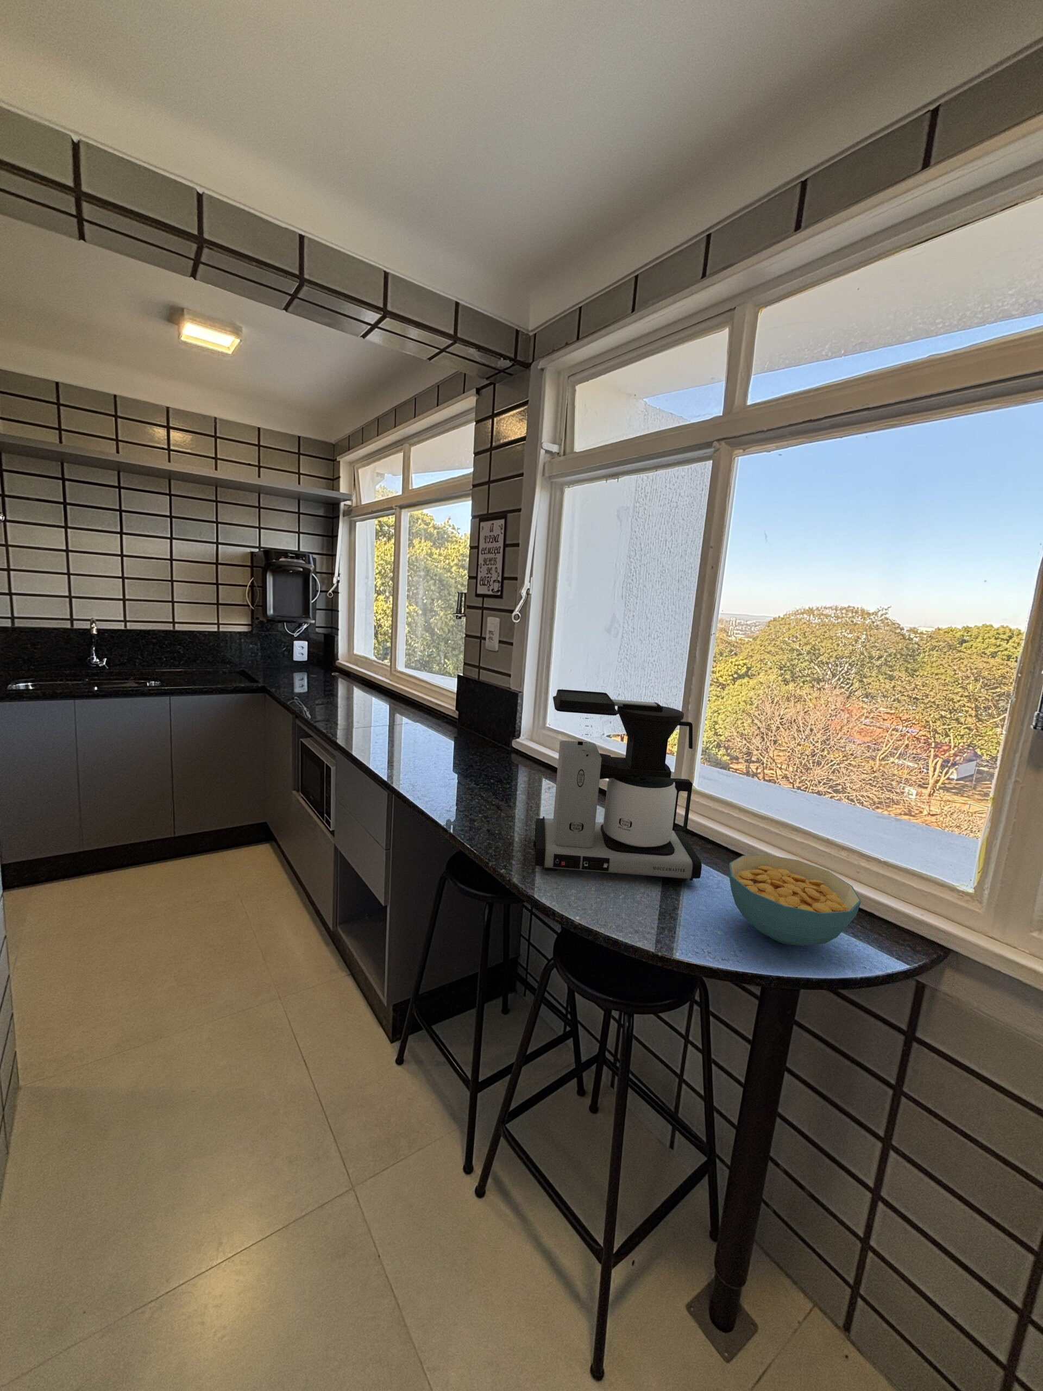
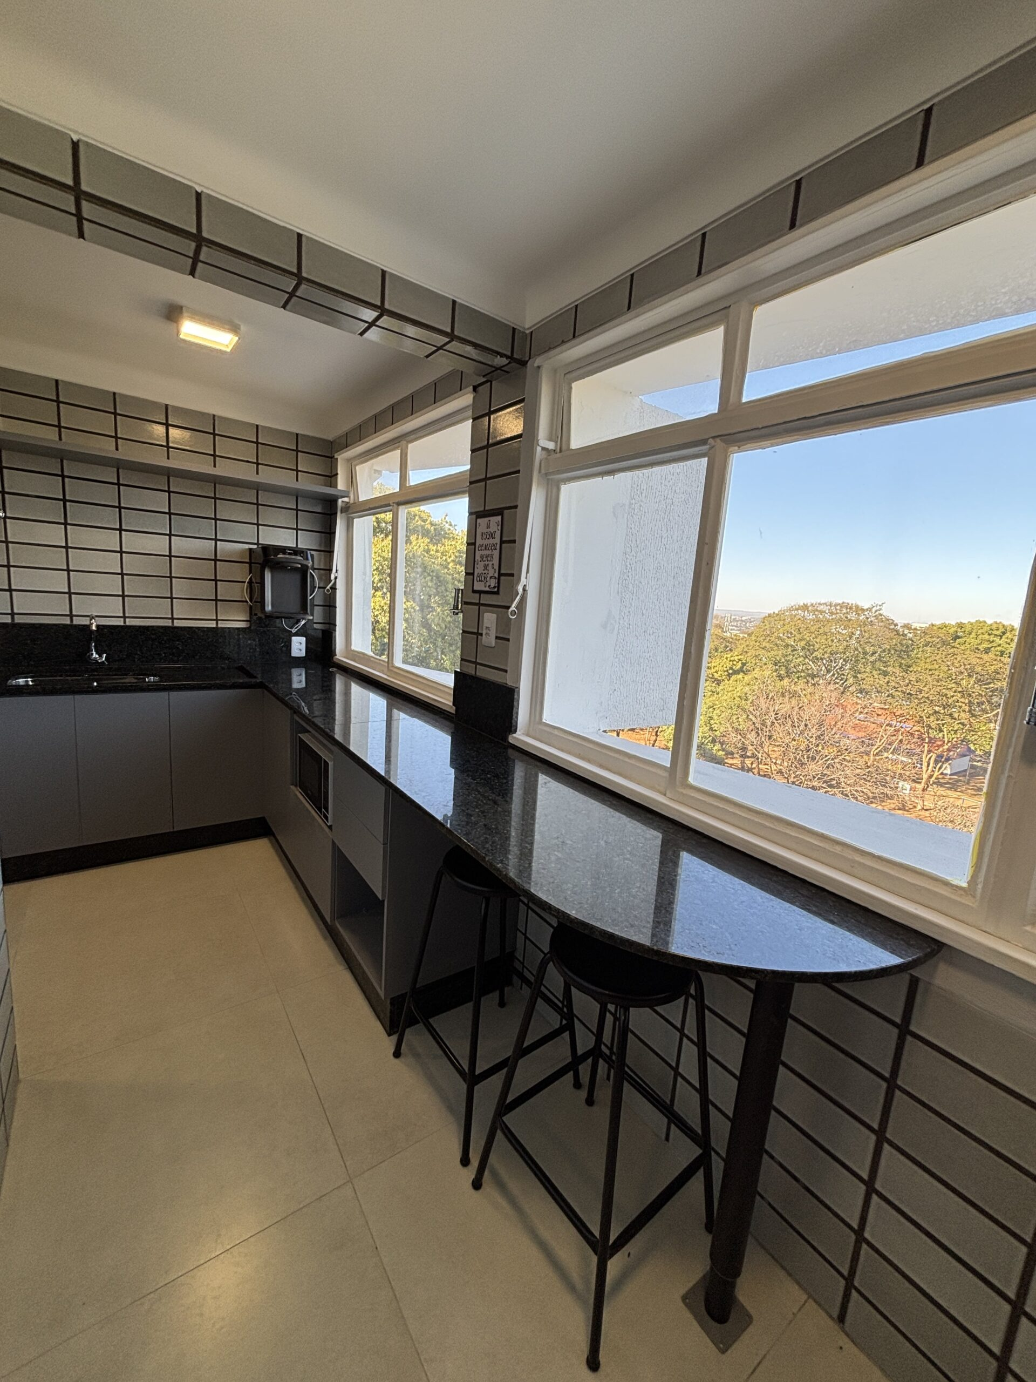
- cereal bowl (787, 907)
- coffee maker (618, 782)
